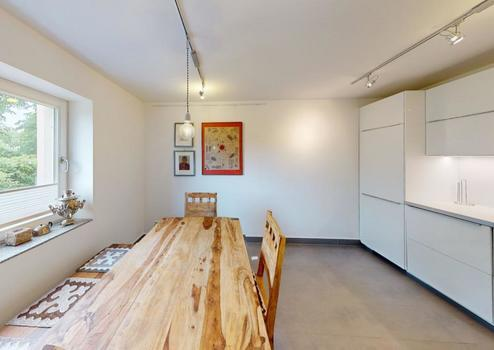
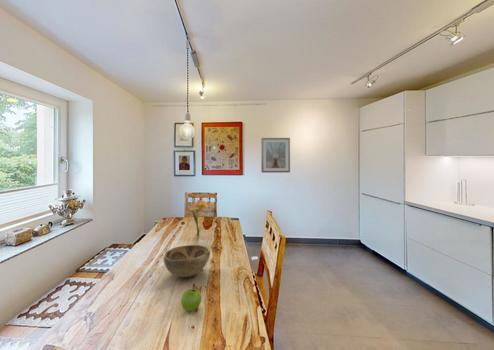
+ flower (197, 218)
+ fruit (191, 299)
+ decorative bowl (187, 262)
+ picture frame (275, 155)
